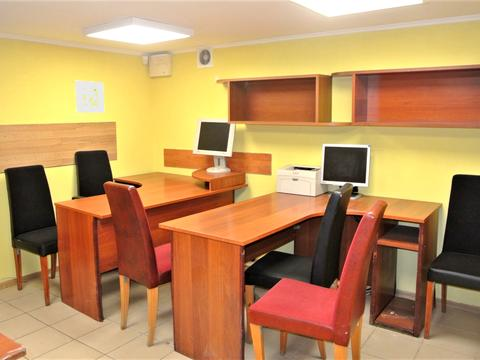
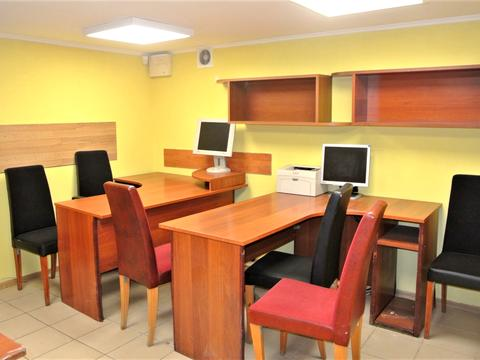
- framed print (90, 97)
